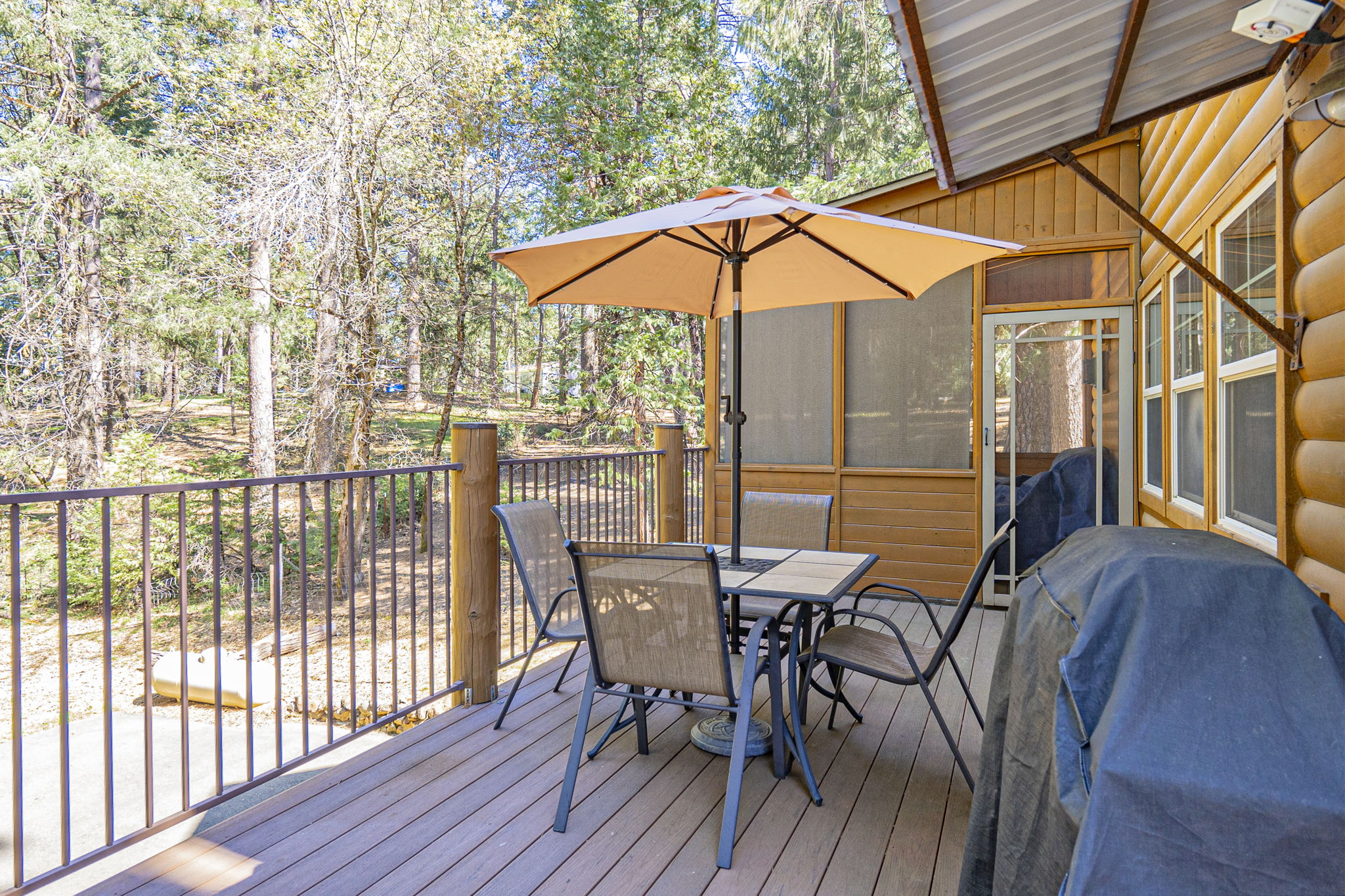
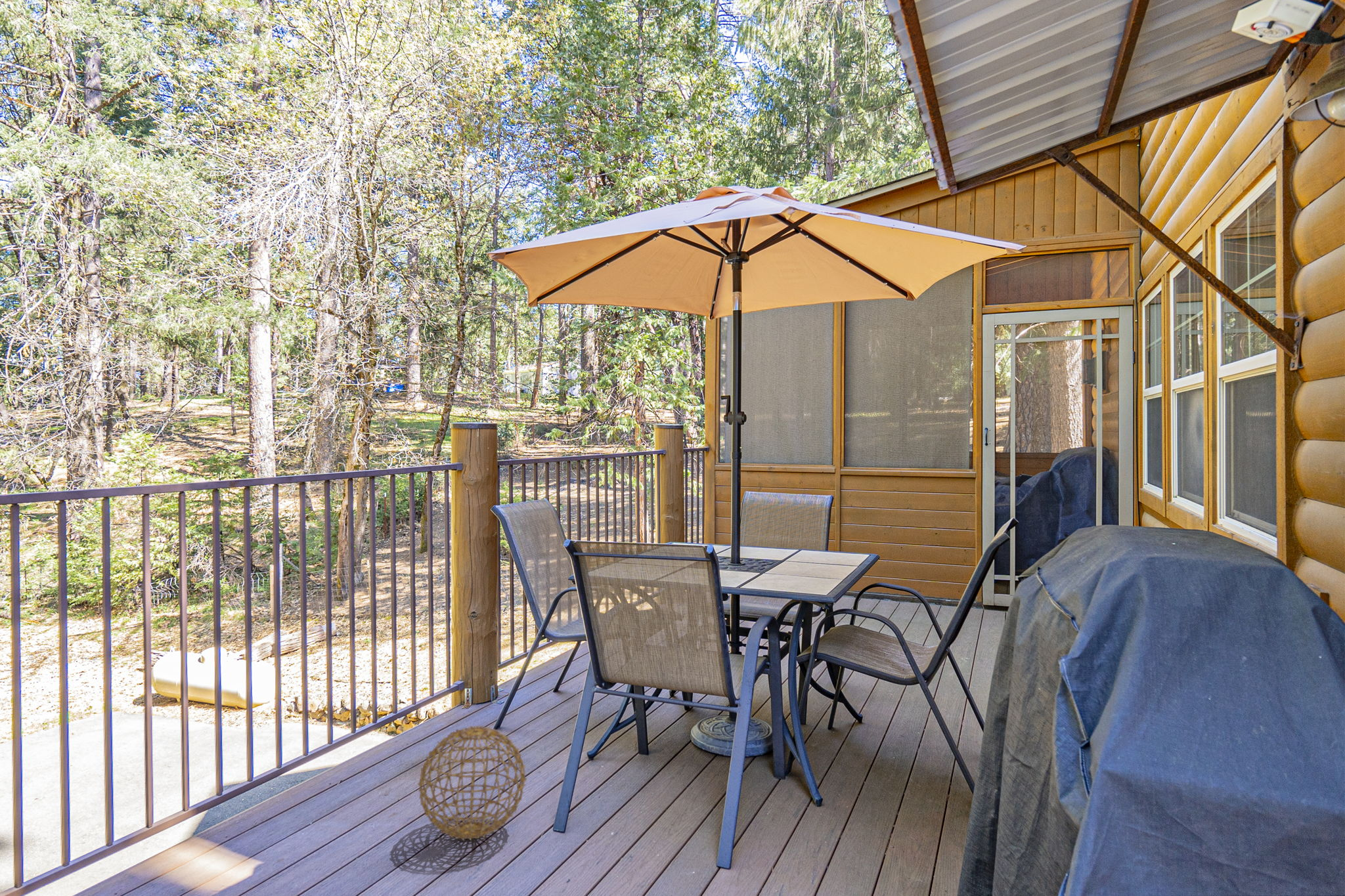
+ lantern (473, 781)
